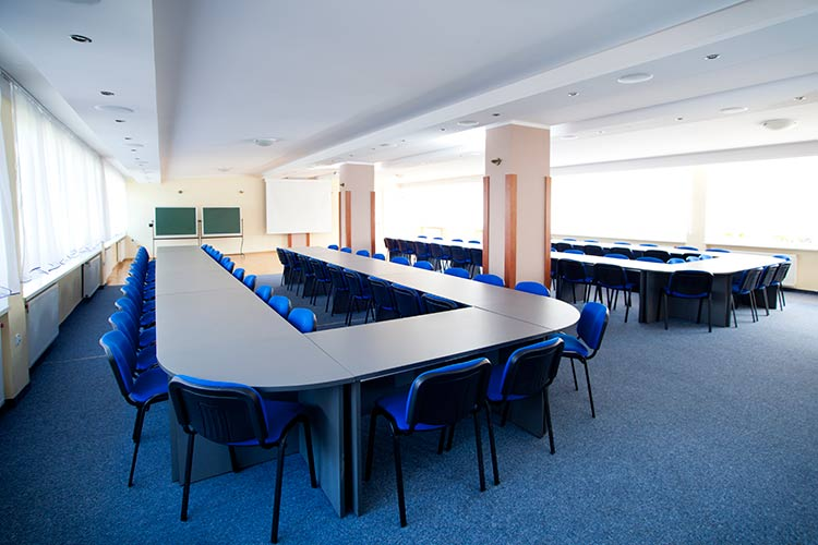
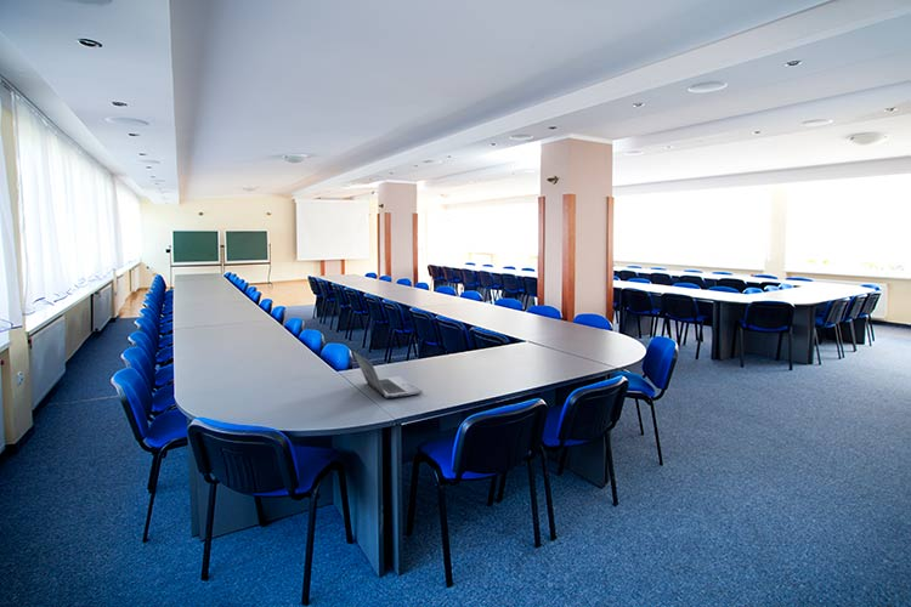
+ laptop (386, 378)
